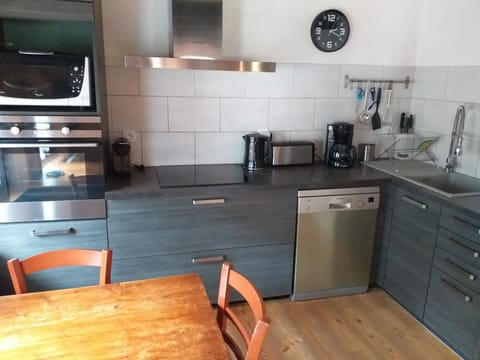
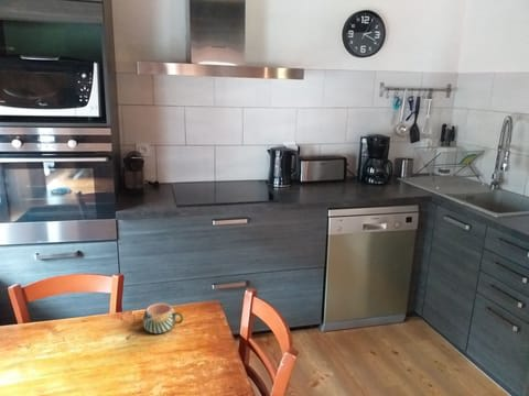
+ mug (163, 318)
